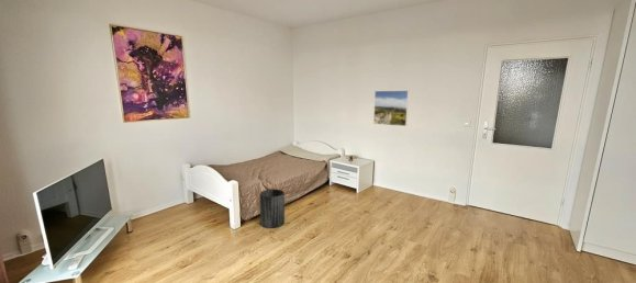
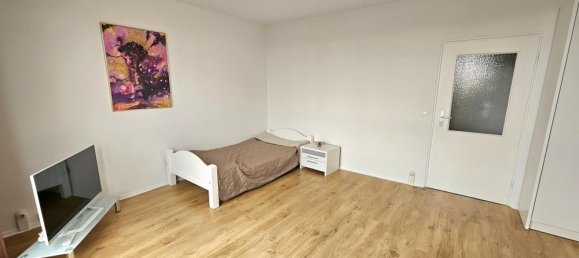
- trash can (271, 207)
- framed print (390, 107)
